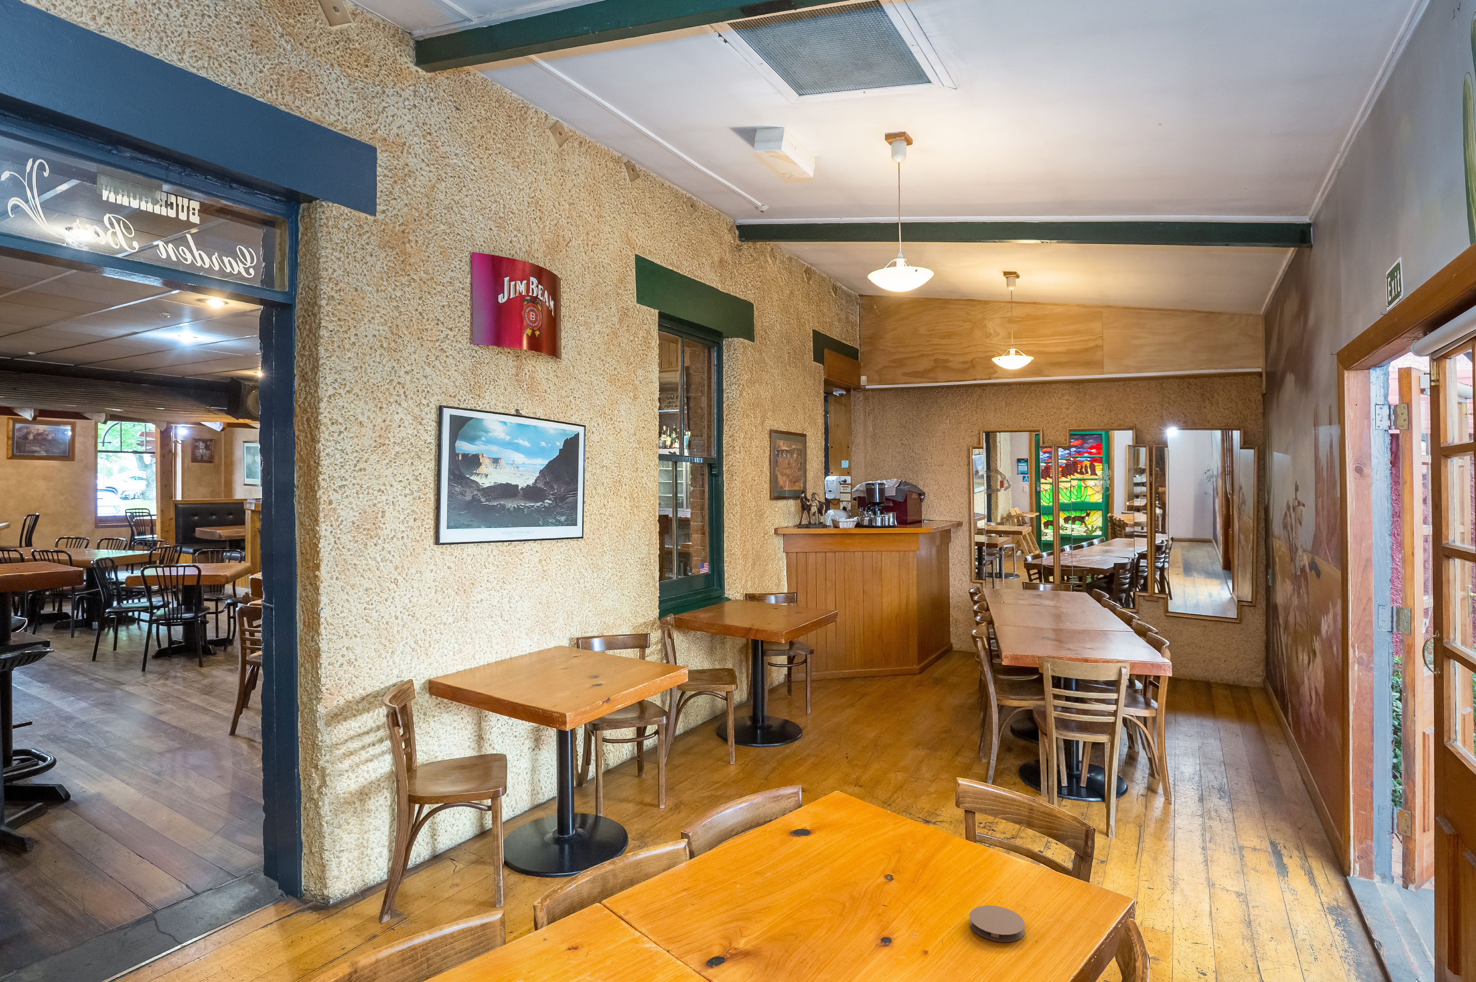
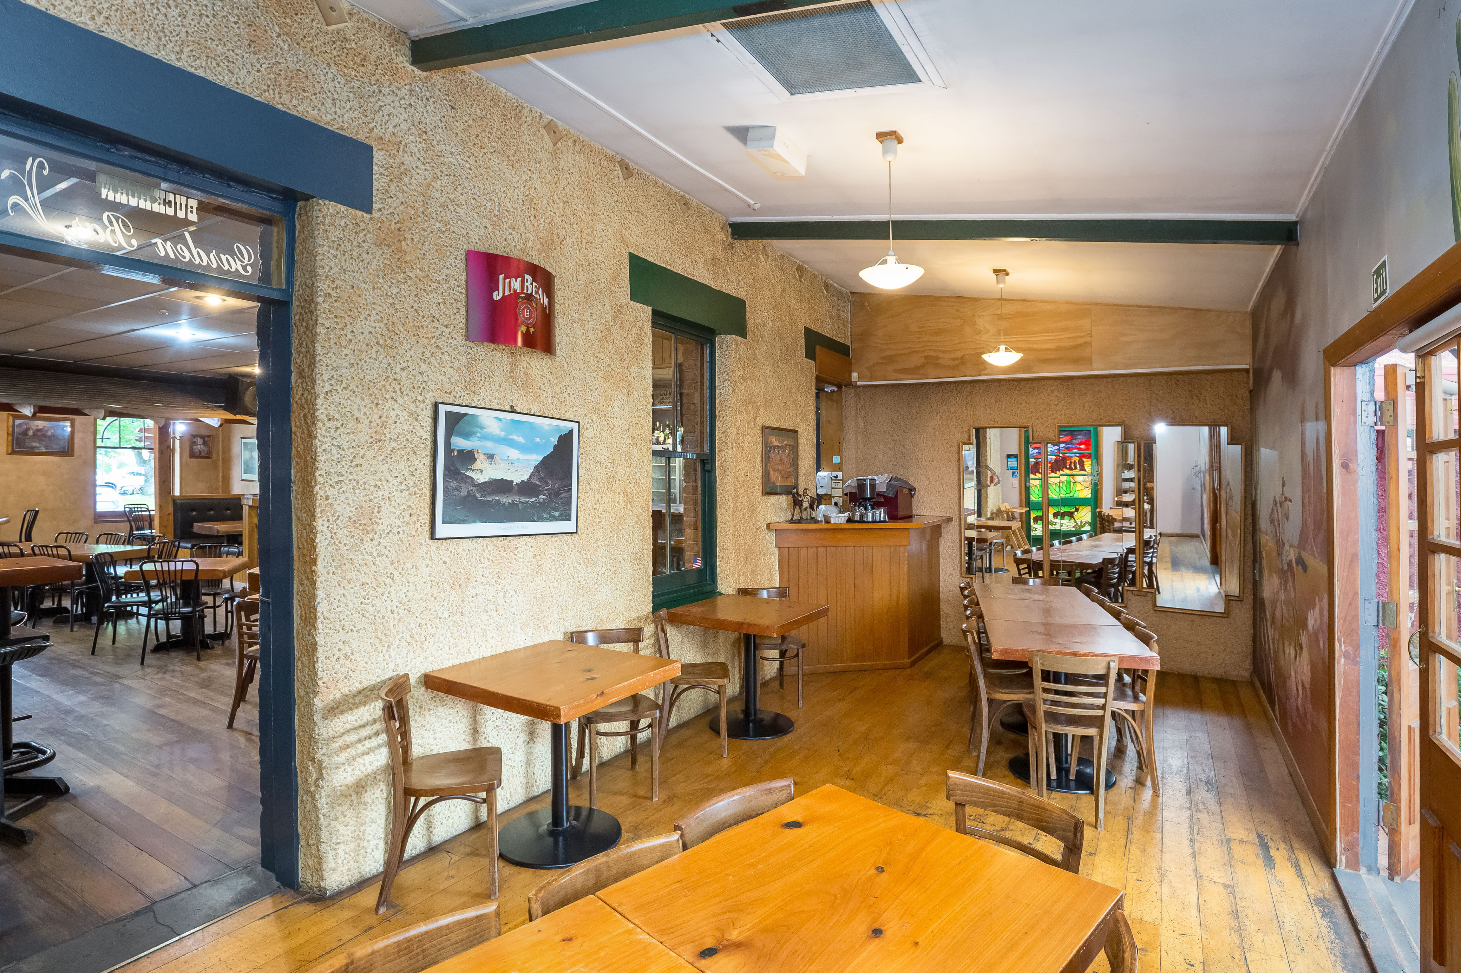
- coaster (997, 923)
